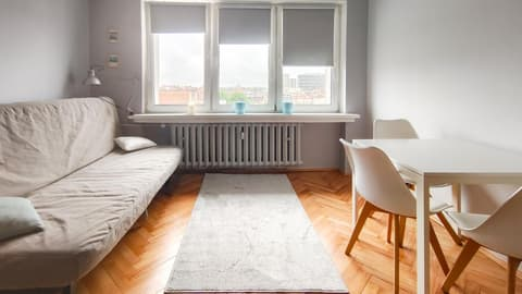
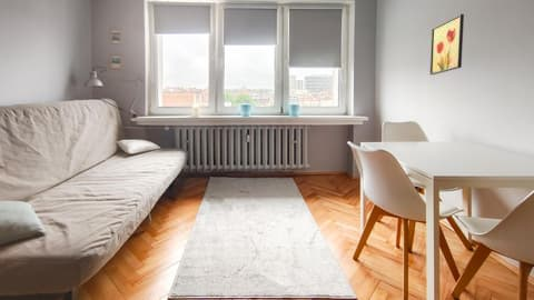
+ wall art (446, 47)
